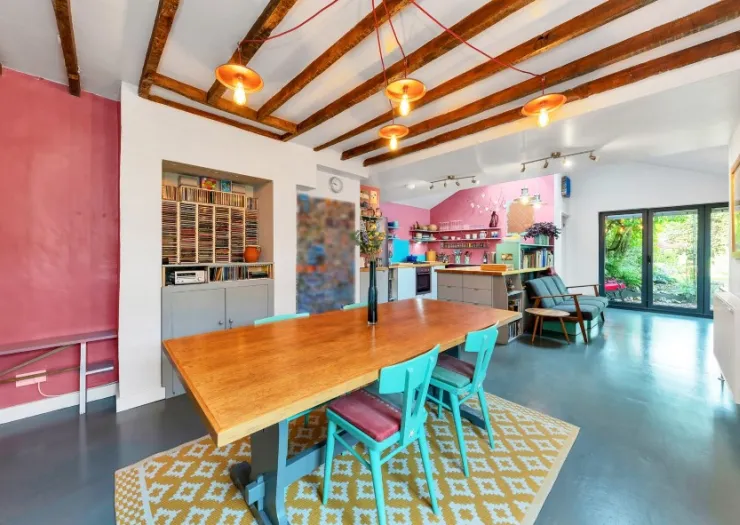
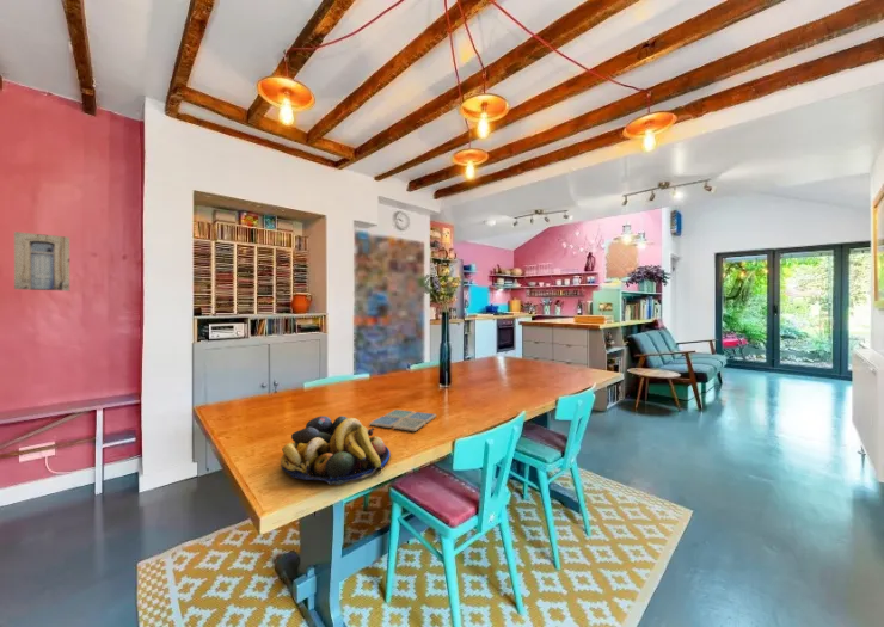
+ drink coaster (404, 419)
+ wall art (43, 262)
+ fruit bowl (338, 439)
